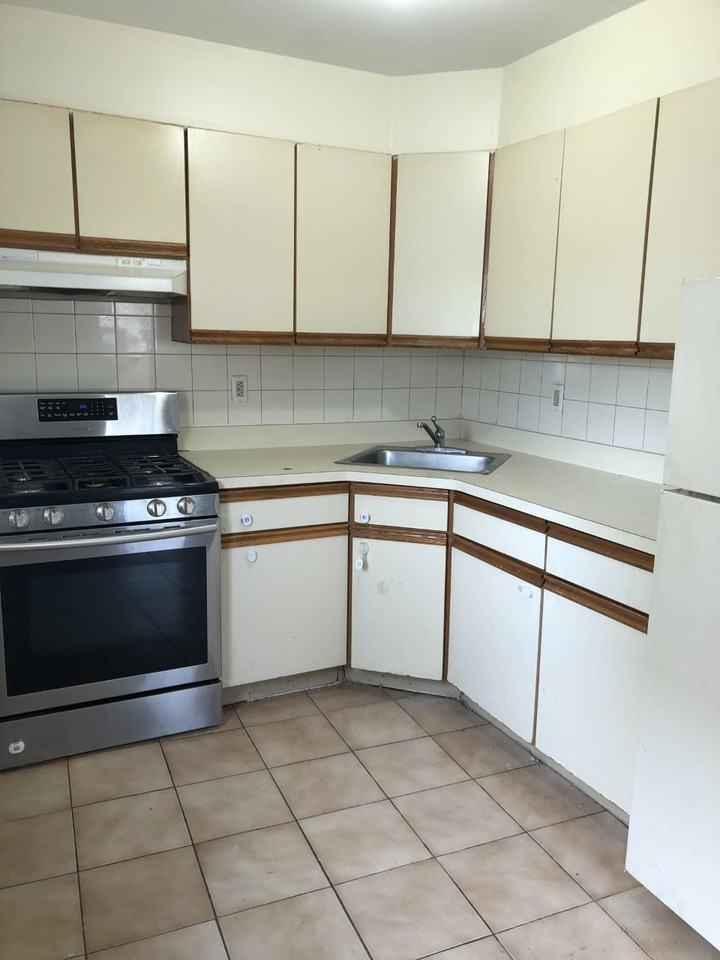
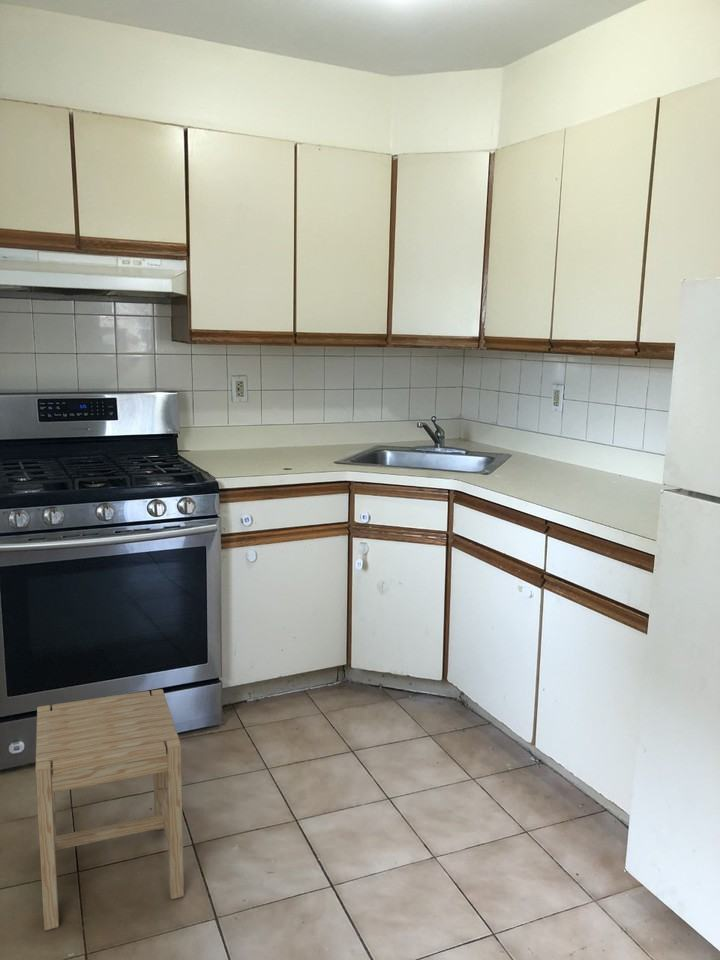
+ stool (106, 782)
